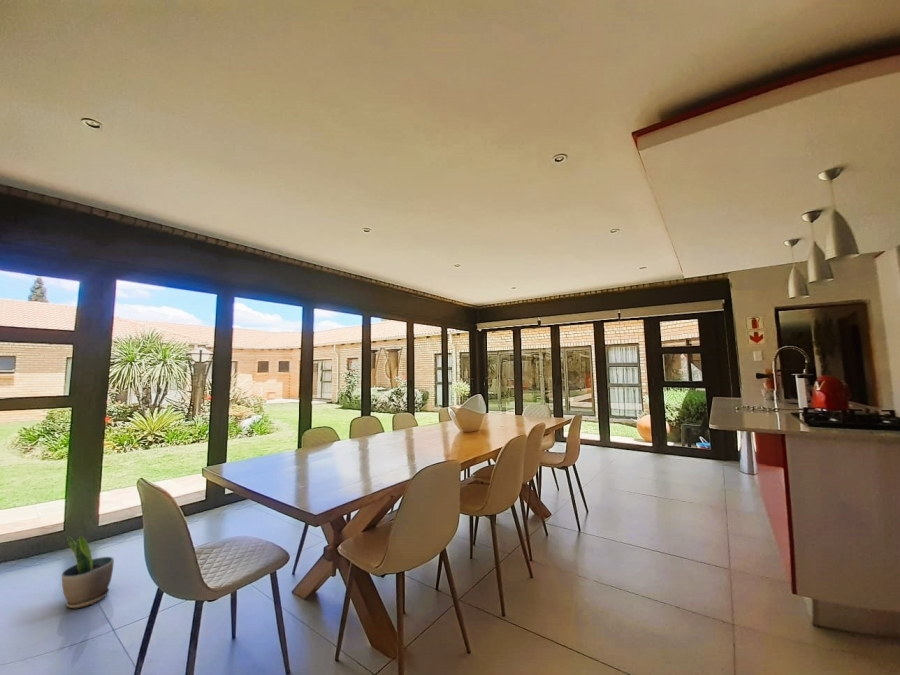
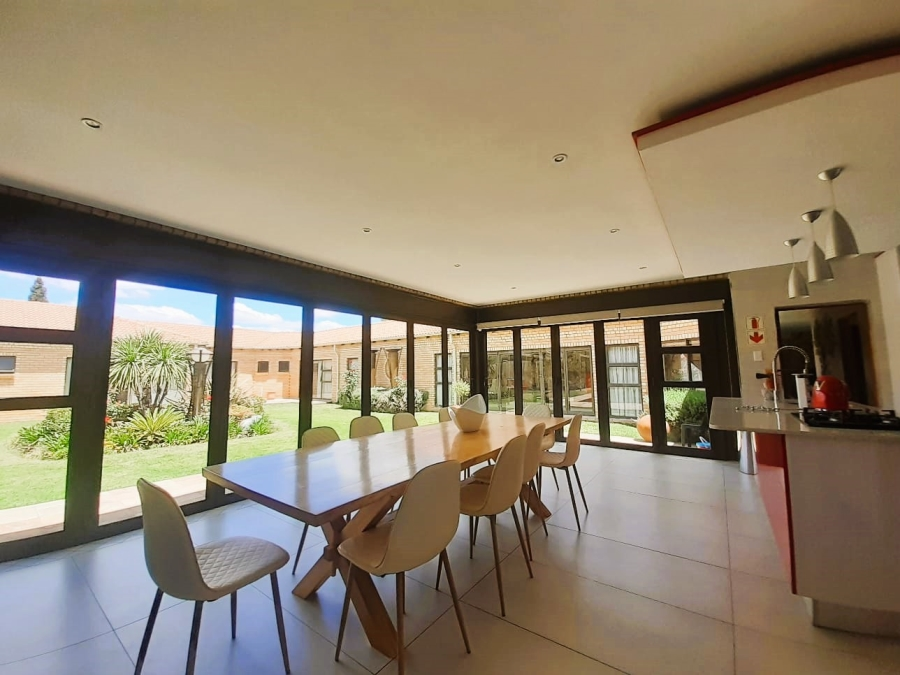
- potted plant (88, 564)
